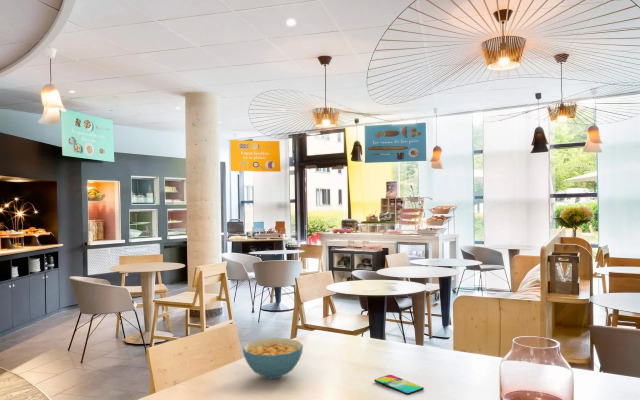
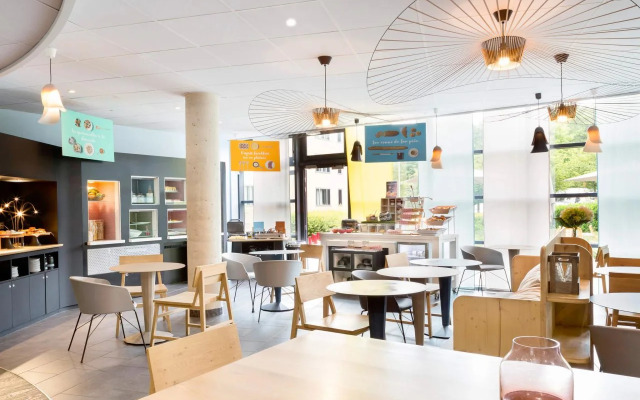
- smartphone (398, 384)
- cereal bowl (273, 360)
